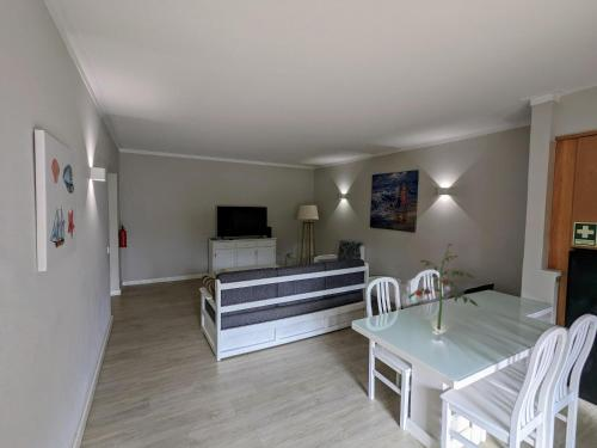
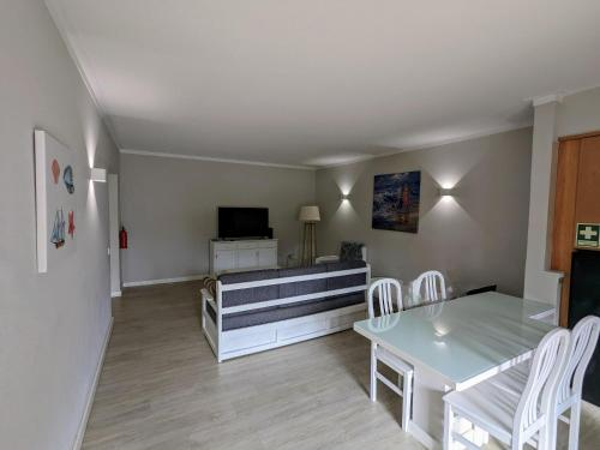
- plant (439, 284)
